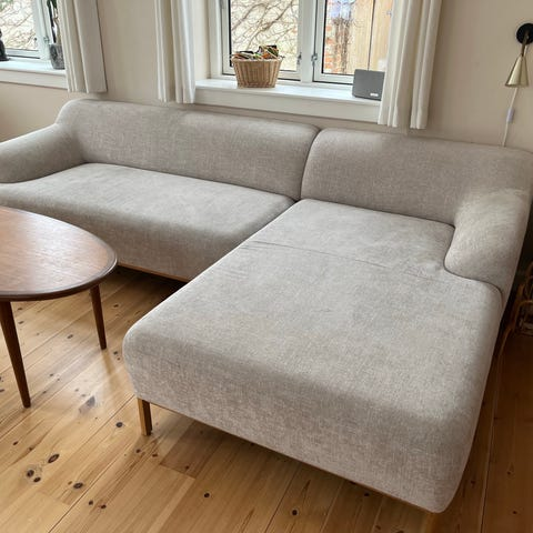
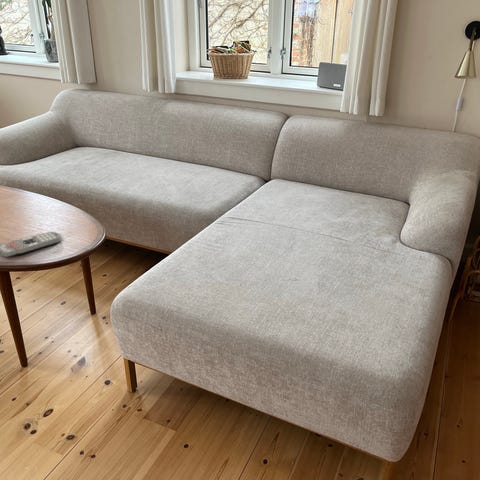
+ remote control (30, 244)
